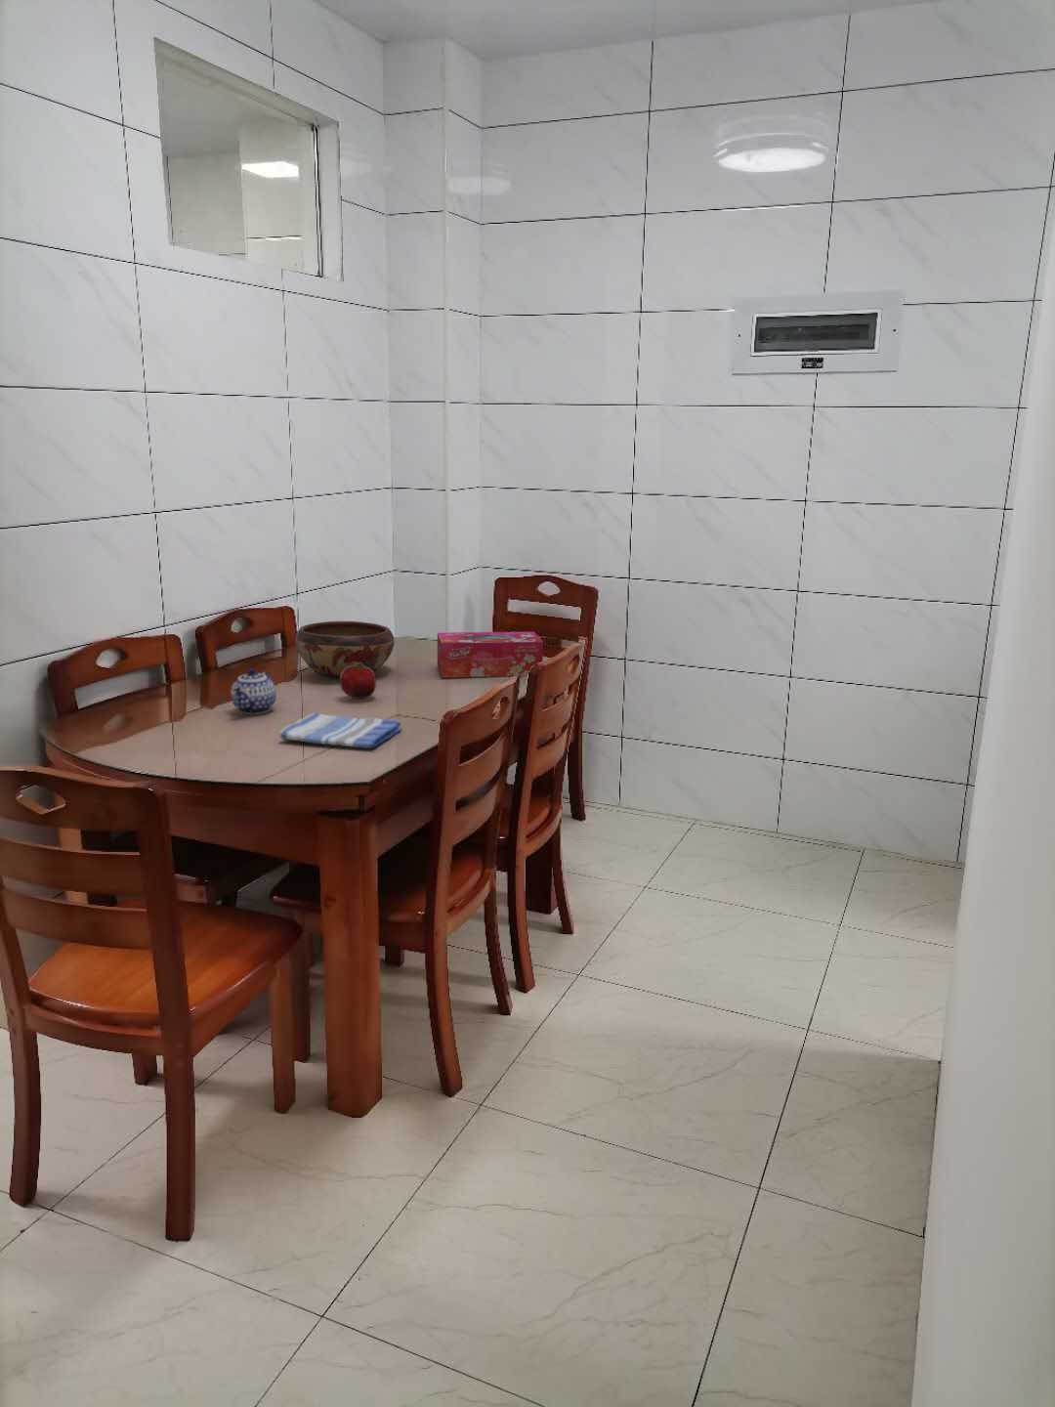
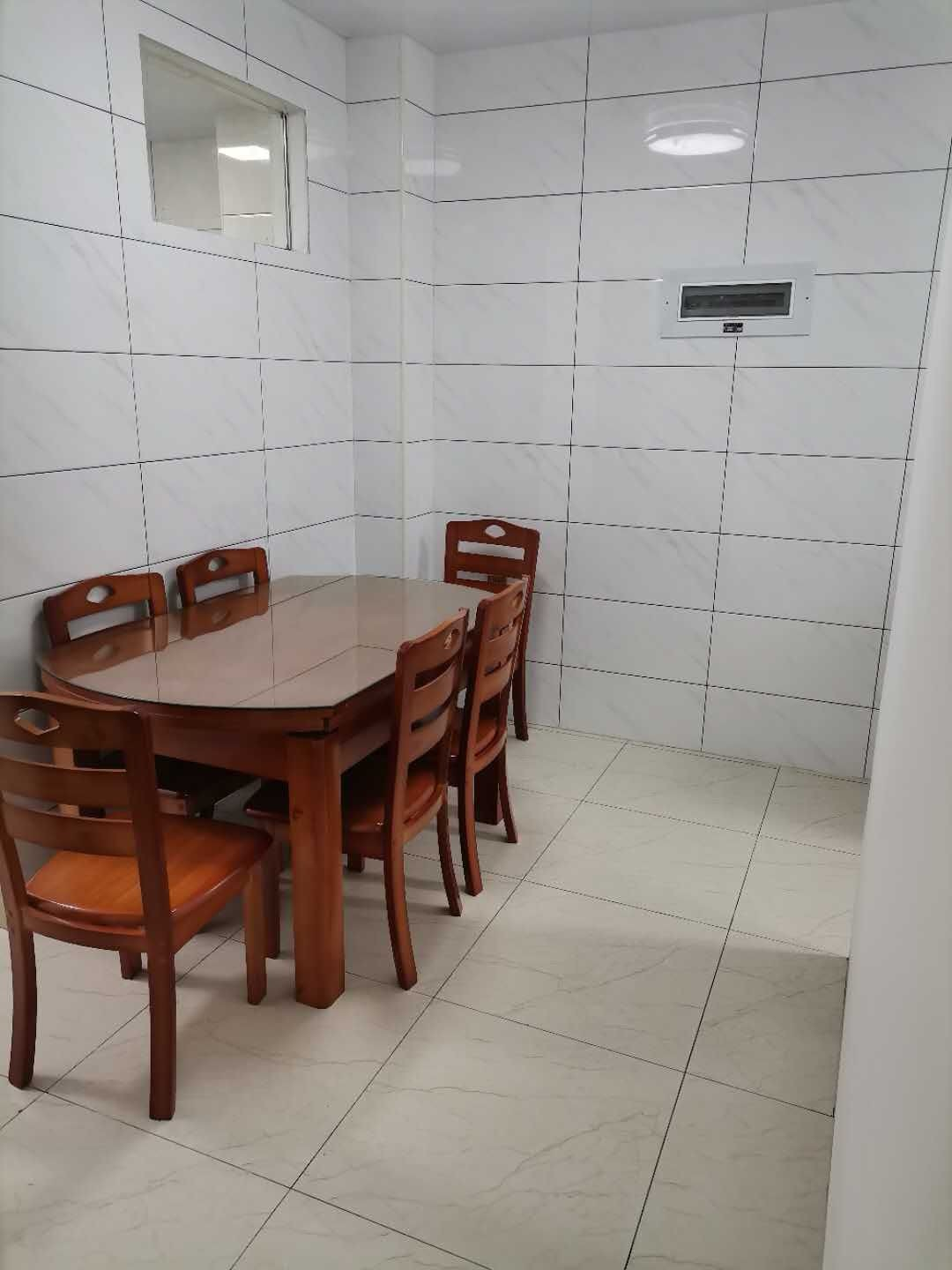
- tissue box (489, 654)
- fruit (359, 679)
- decorative bowl (345, 650)
- teapot (253, 690)
- dish towel (341, 729)
